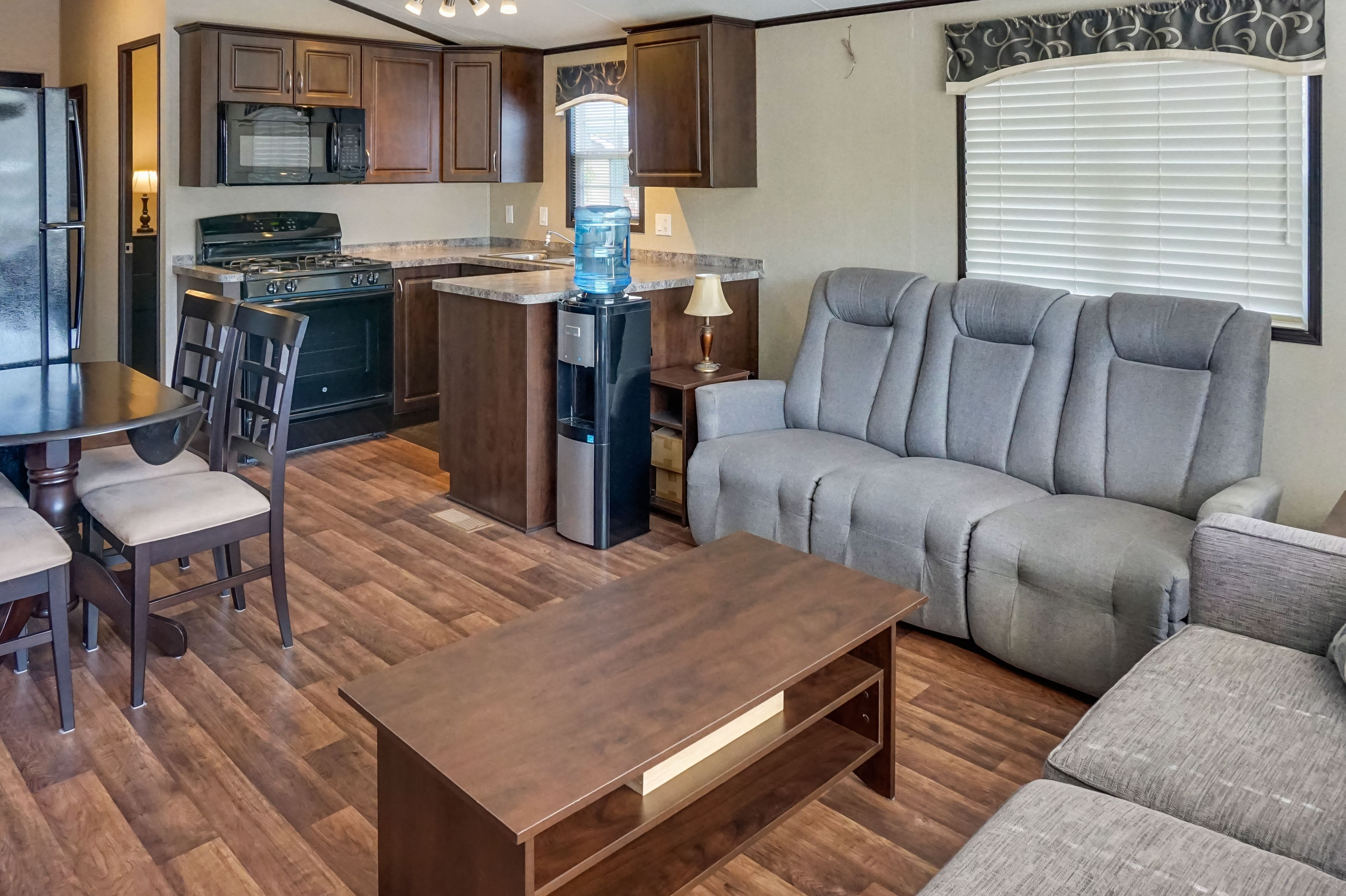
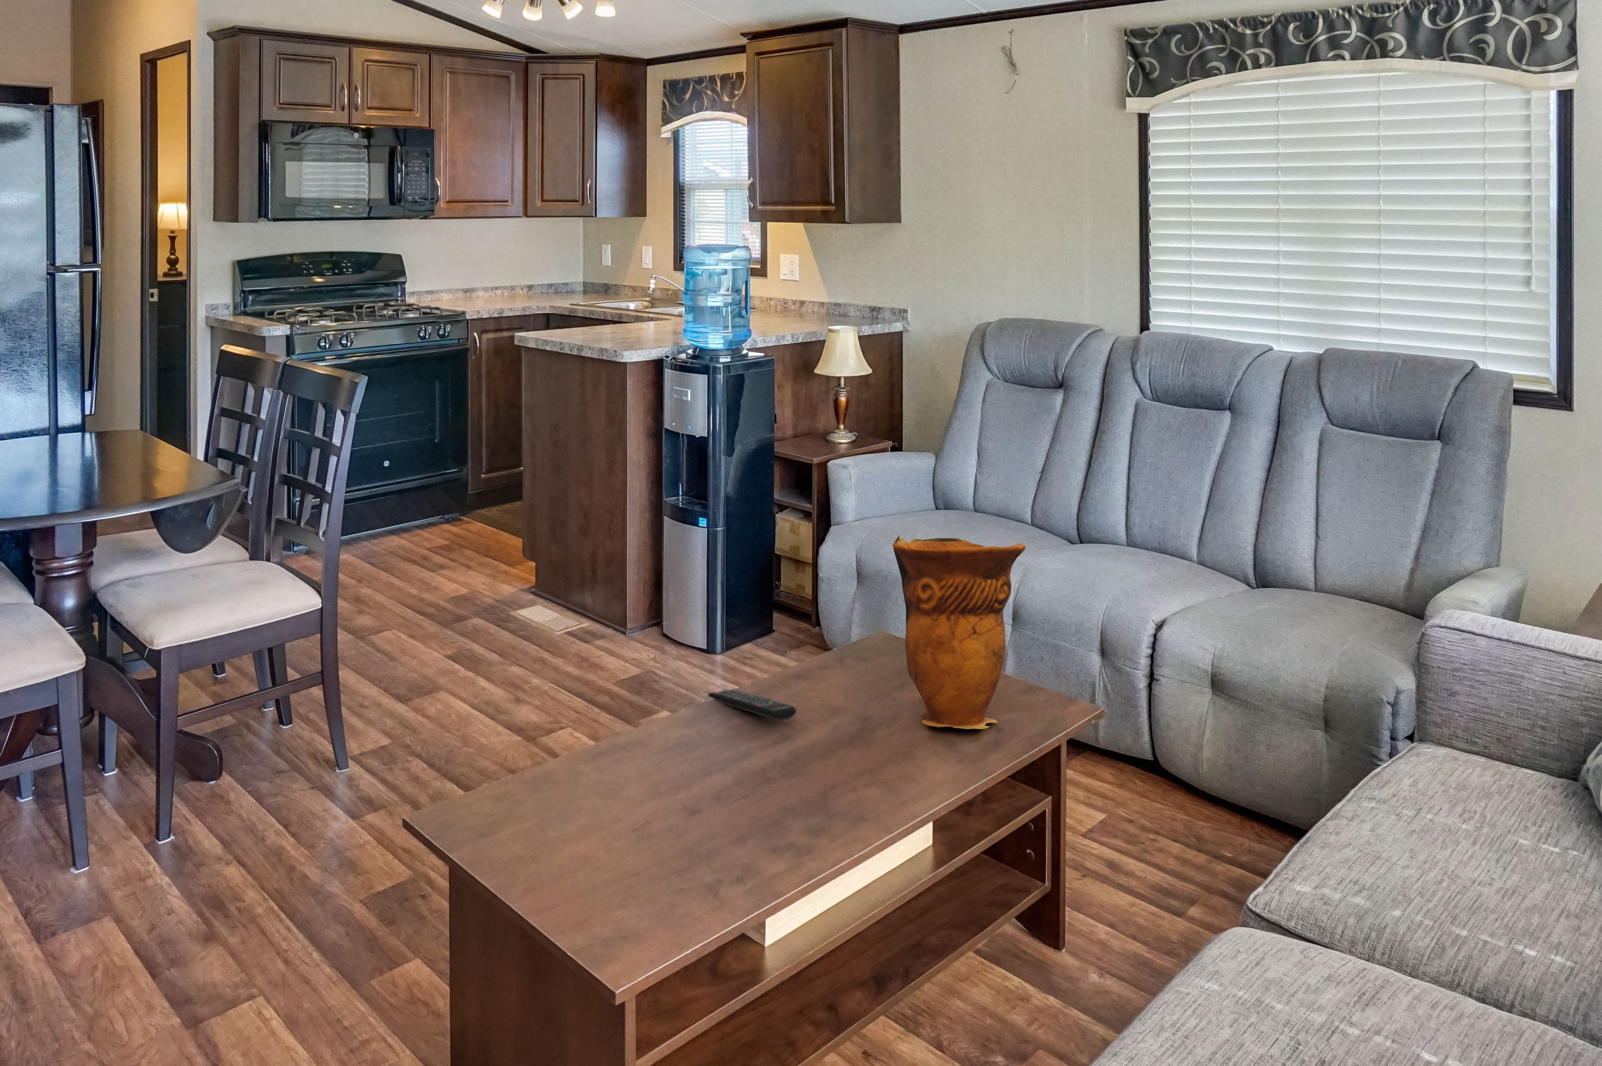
+ decorative vase (956, 629)
+ remote control (751, 704)
